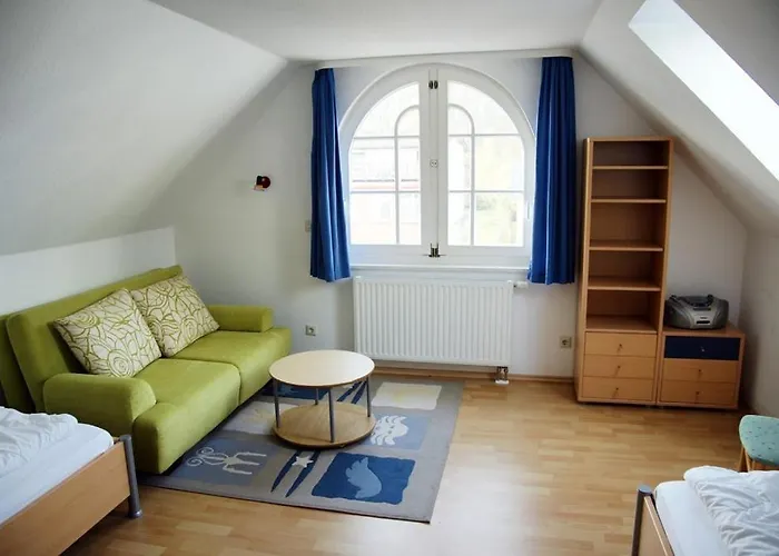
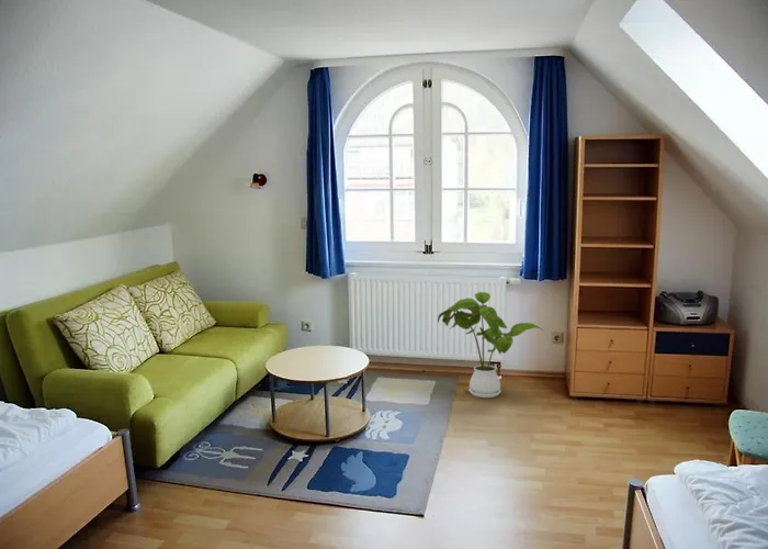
+ house plant (488, 349)
